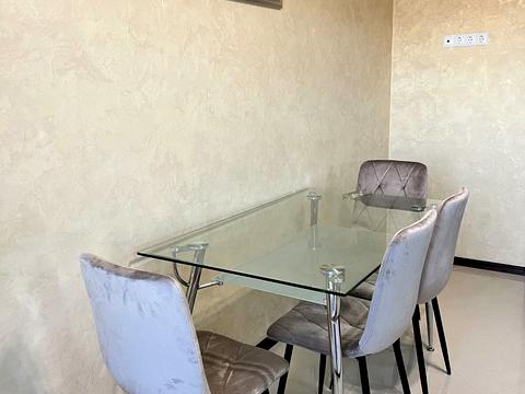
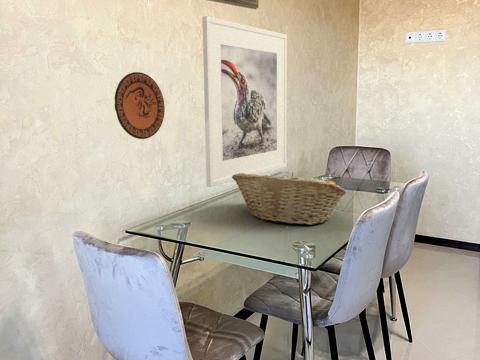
+ decorative plate (140, 105)
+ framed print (250, 103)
+ fruit basket (287, 193)
